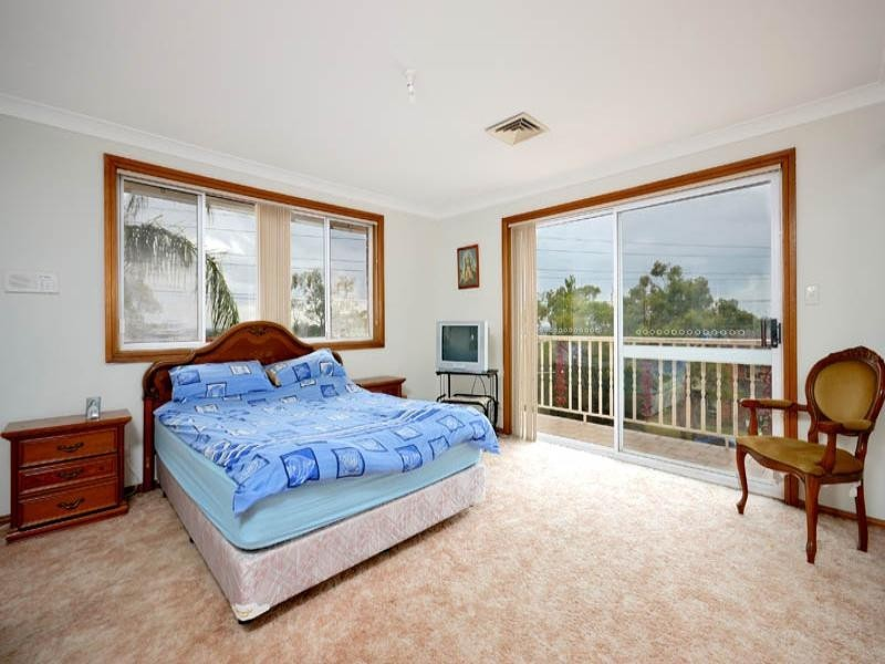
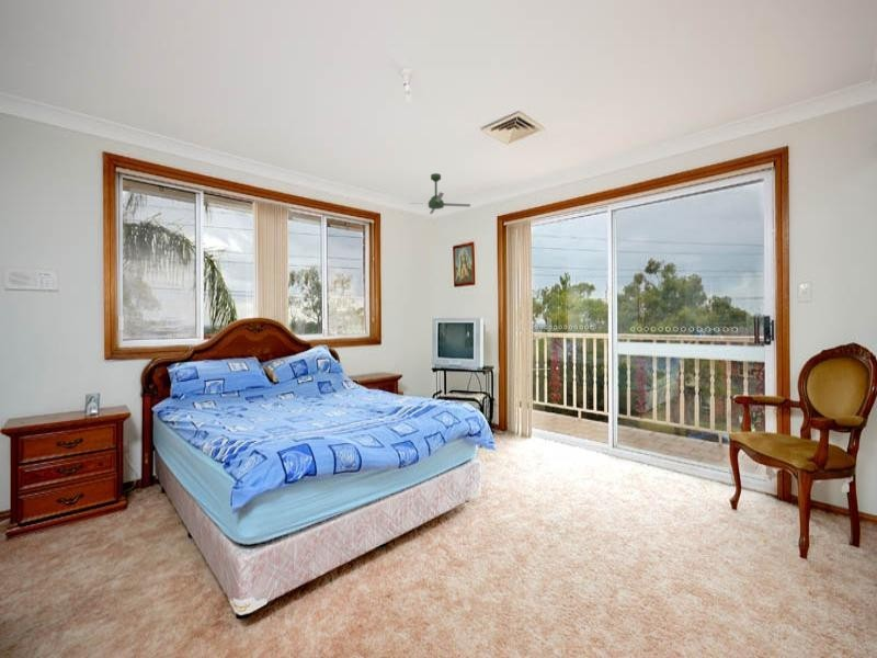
+ ceiling fan (435, 191)
